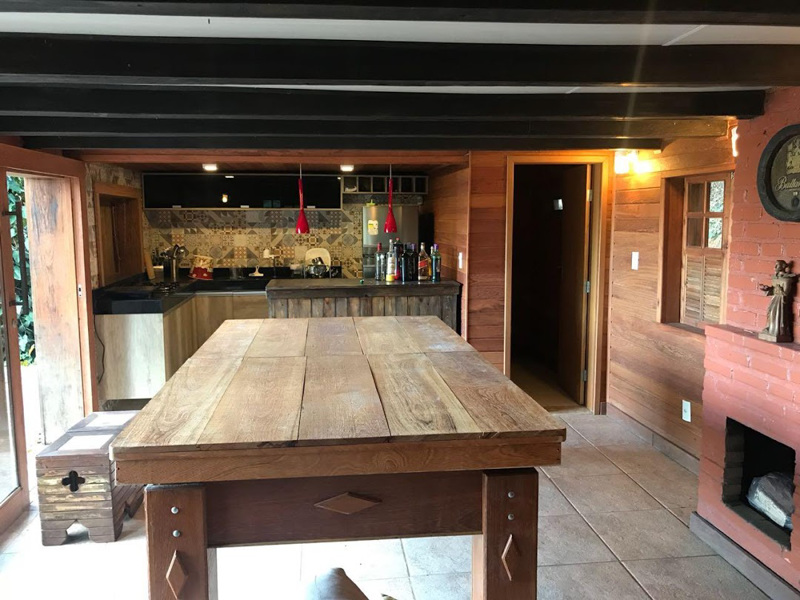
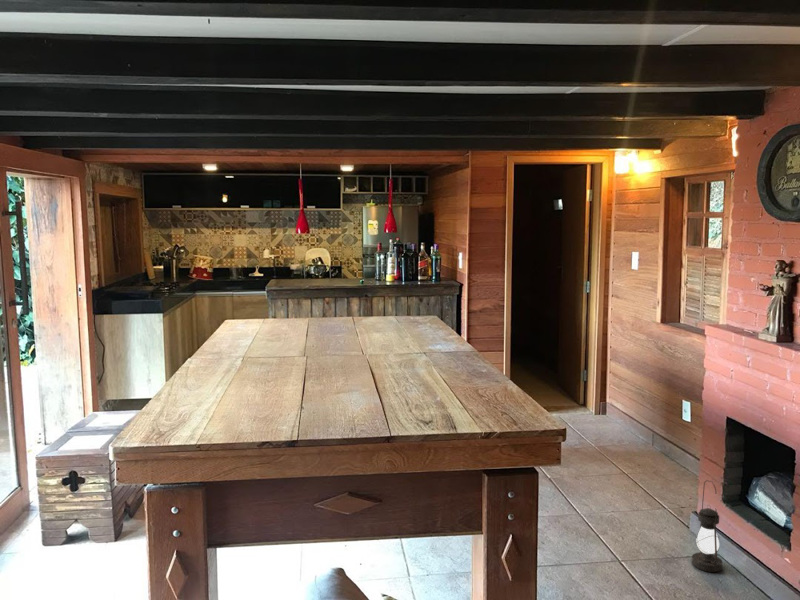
+ lantern (708, 523)
